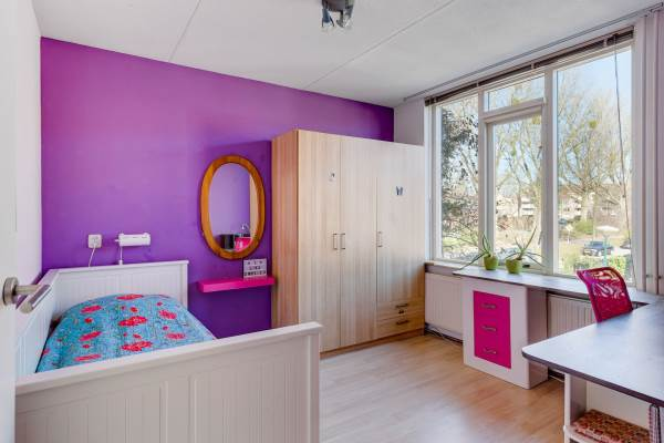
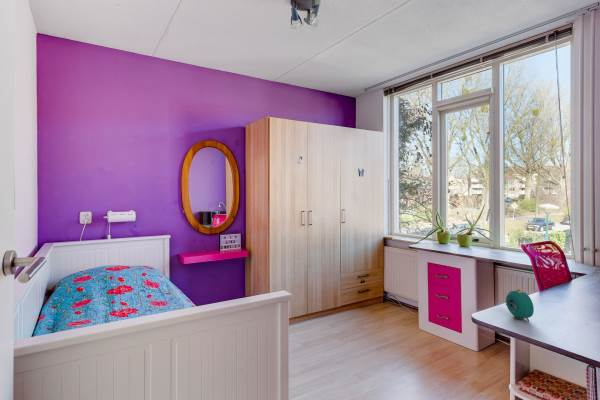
+ alarm clock (517, 303)
